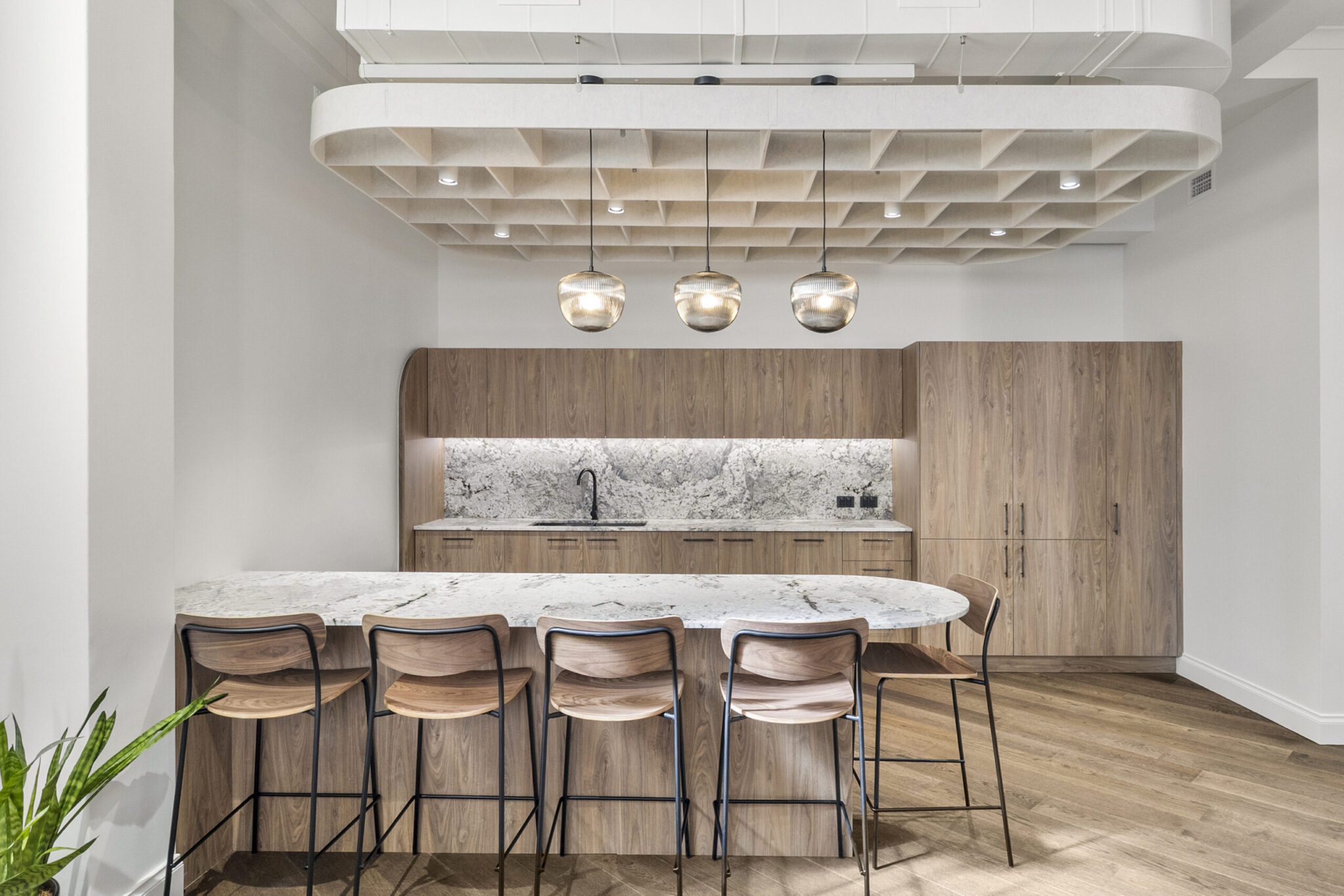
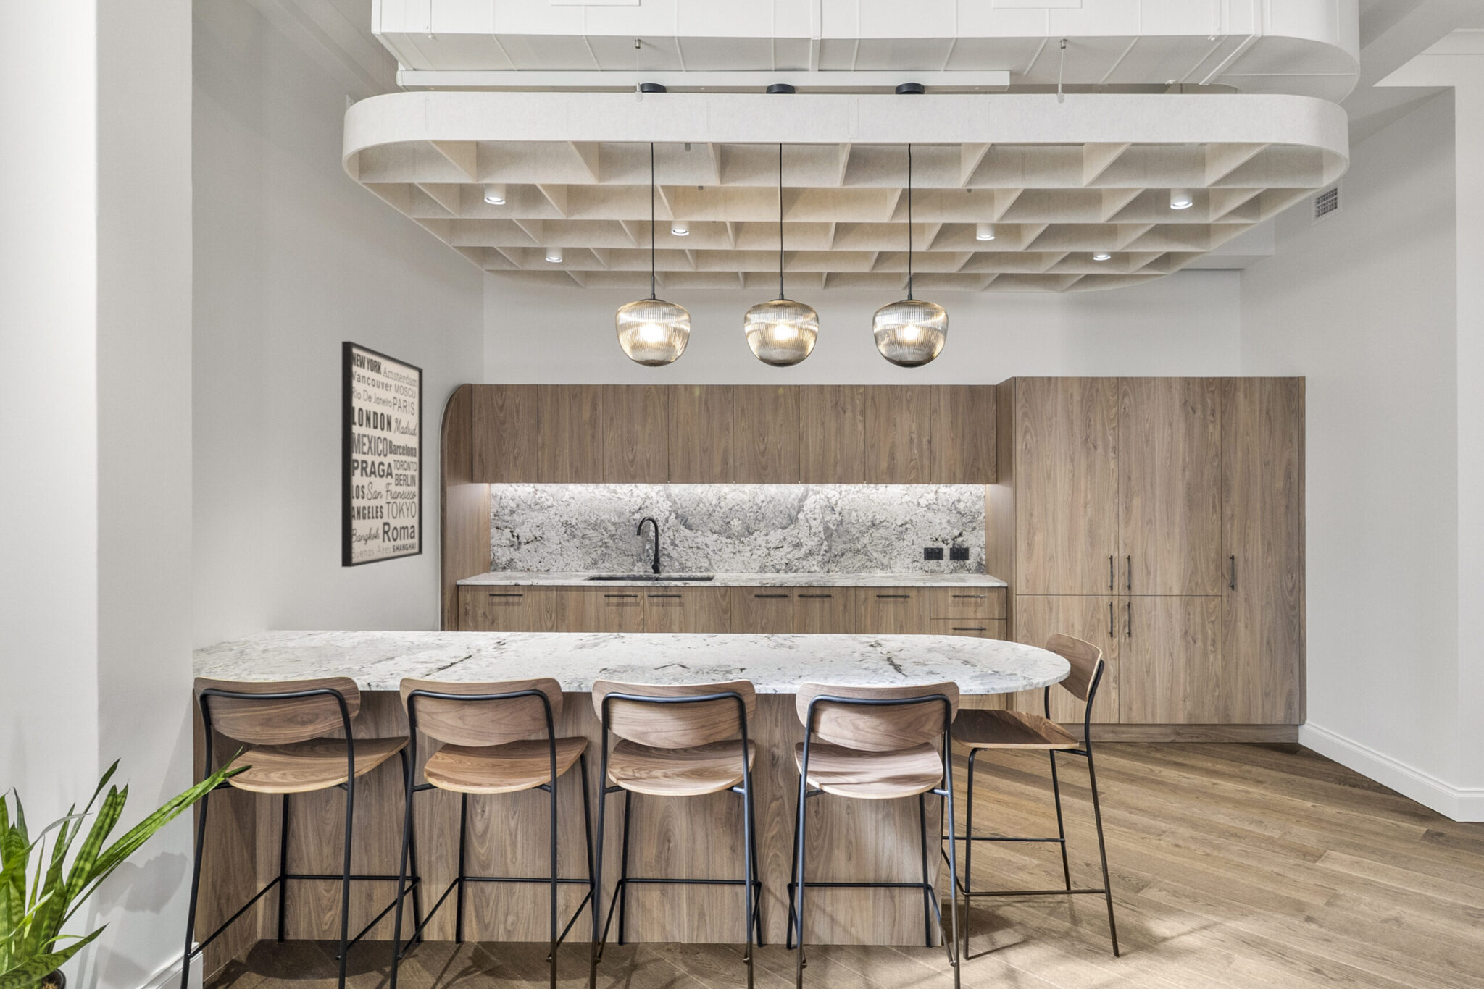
+ wall art (385, 458)
